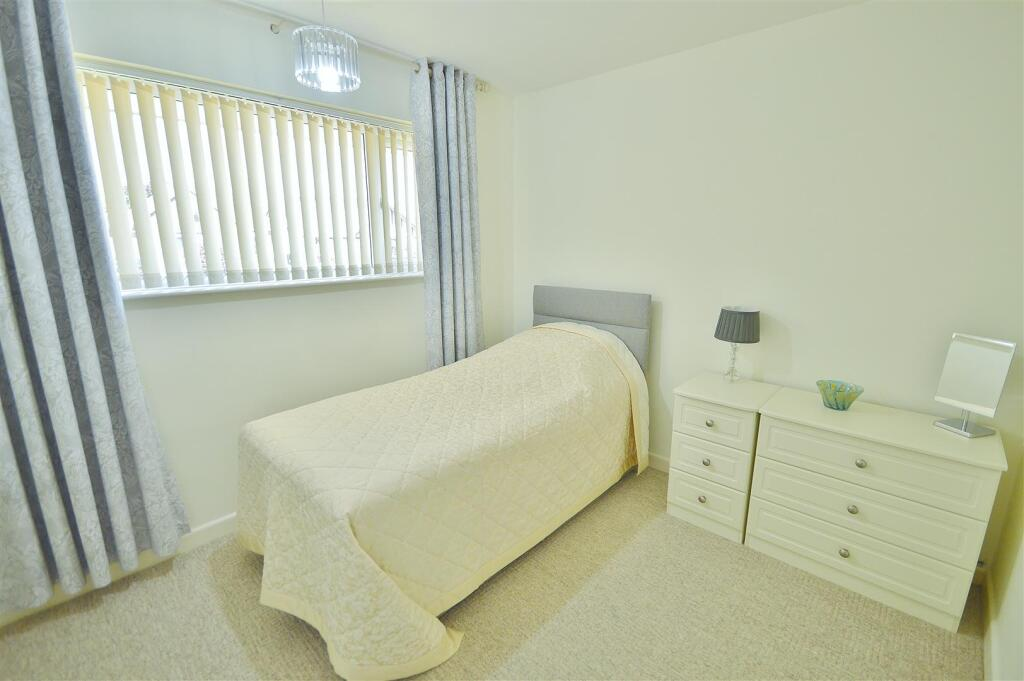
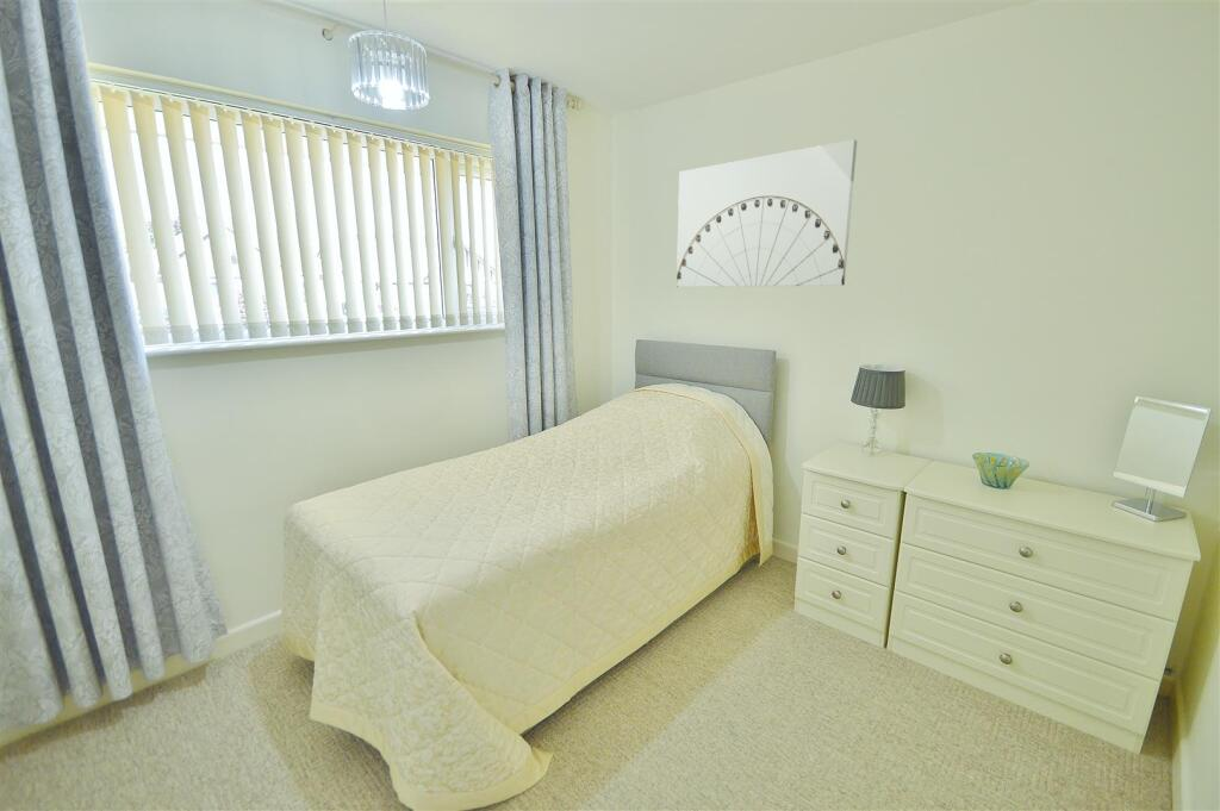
+ wall art (754, 223)
